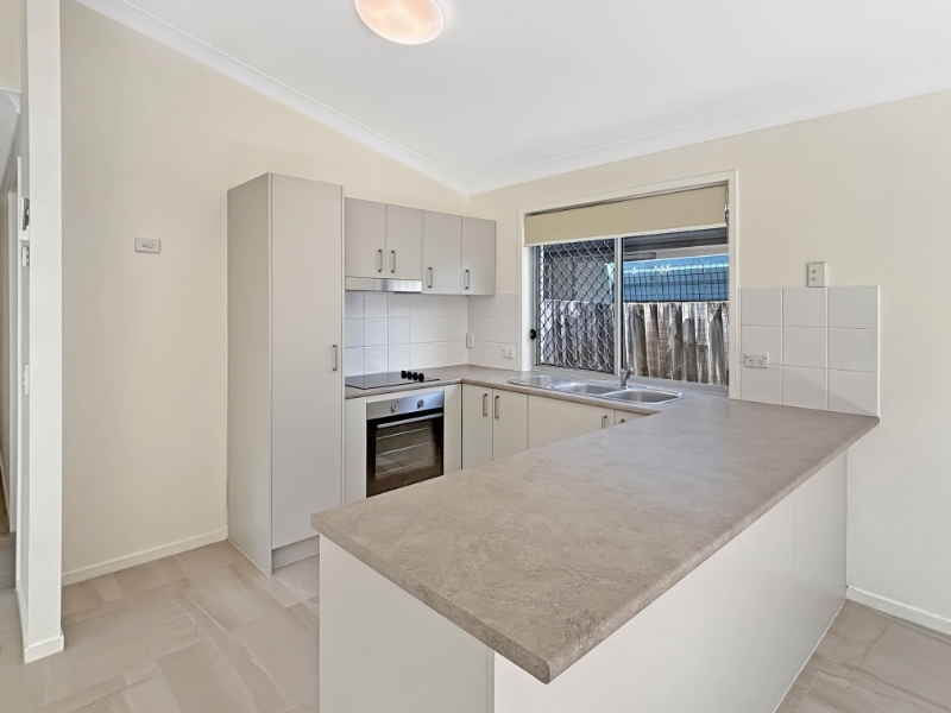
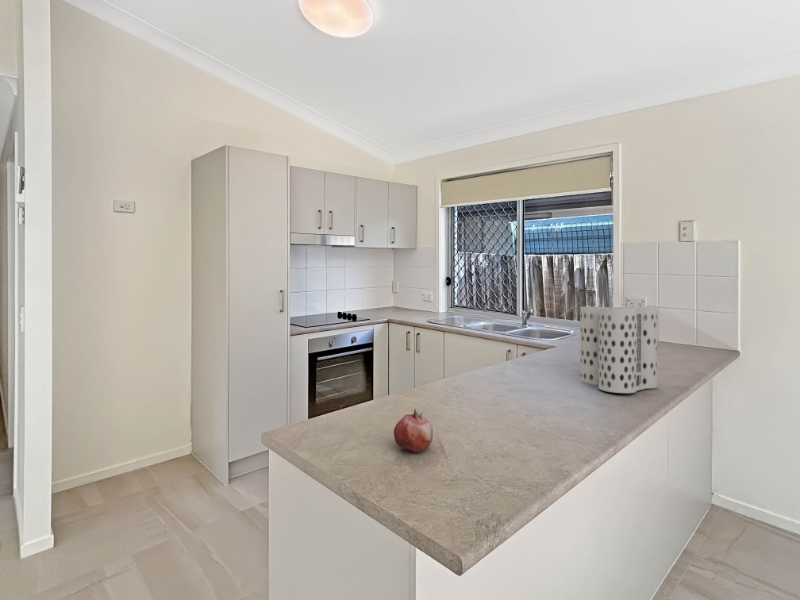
+ utensil holder (622, 346)
+ fruit (413, 428)
